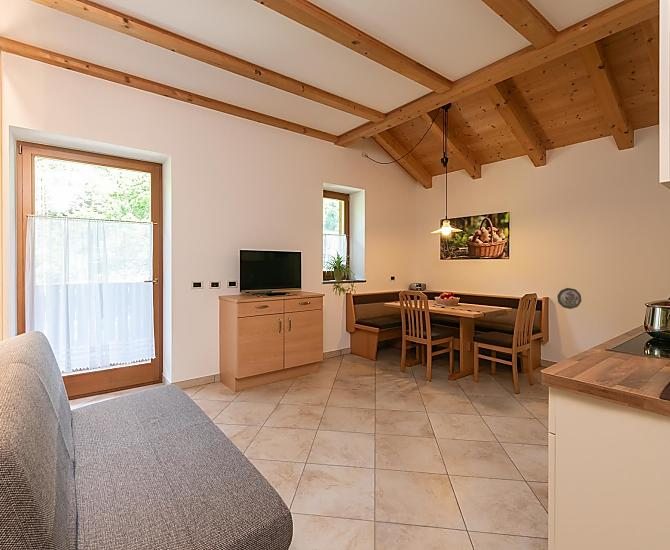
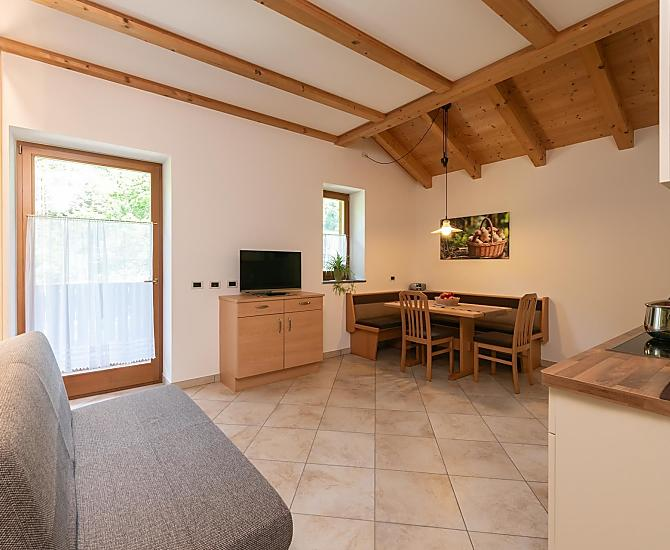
- decorative plate (569, 298)
